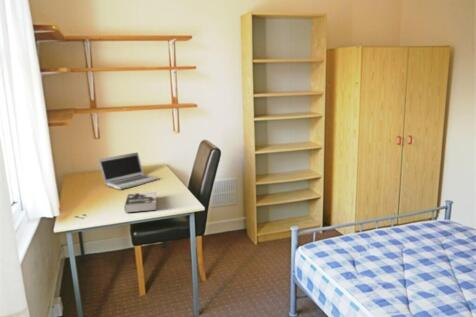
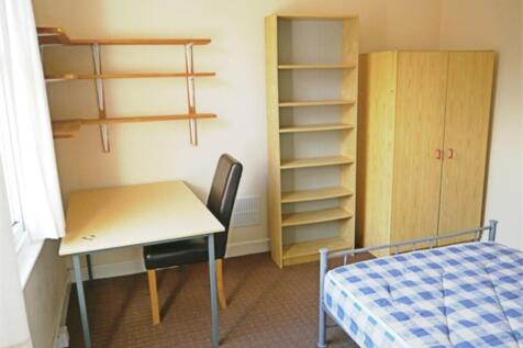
- book (141, 201)
- laptop (129, 169)
